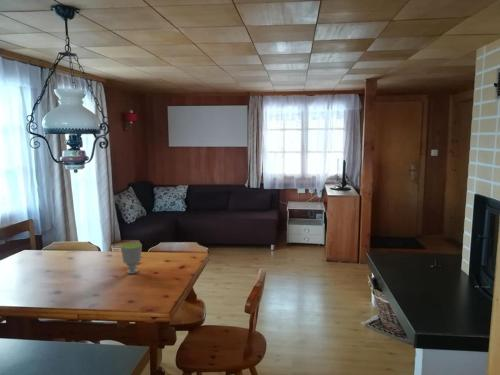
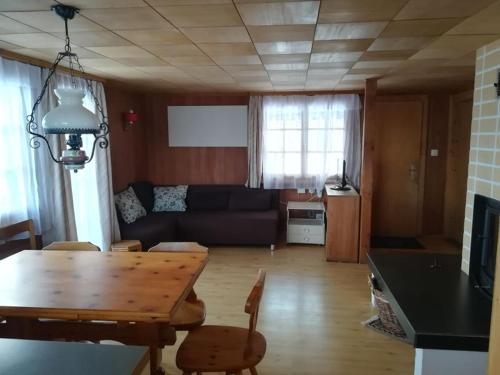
- cup (131, 258)
